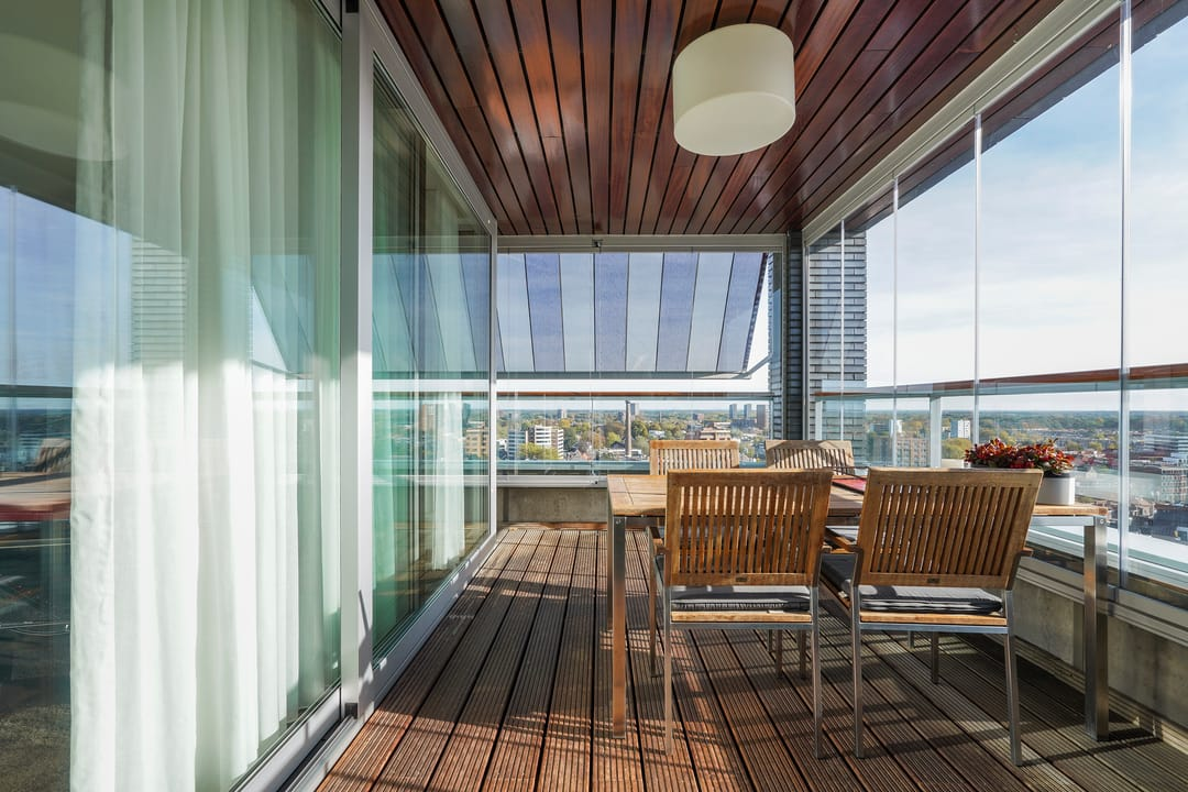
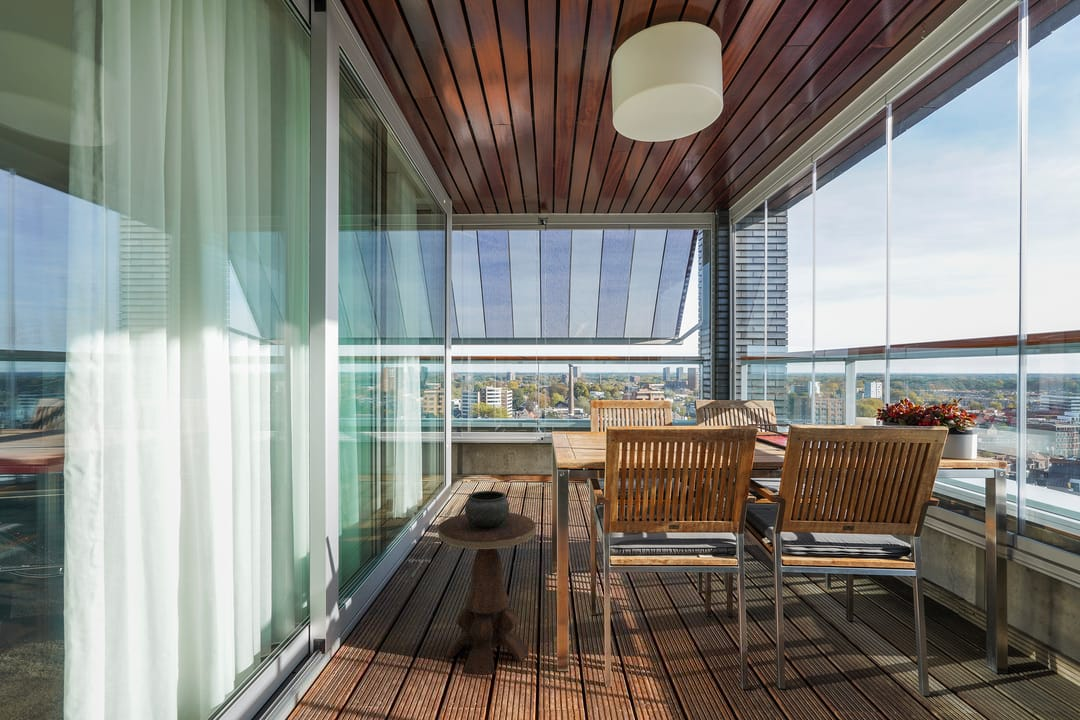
+ side table (487, 573)
